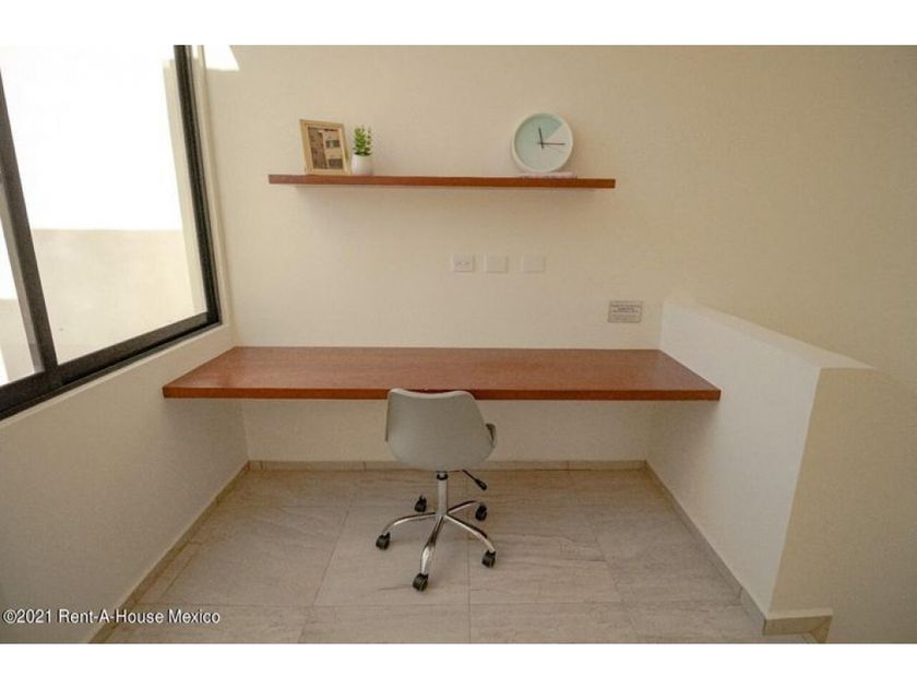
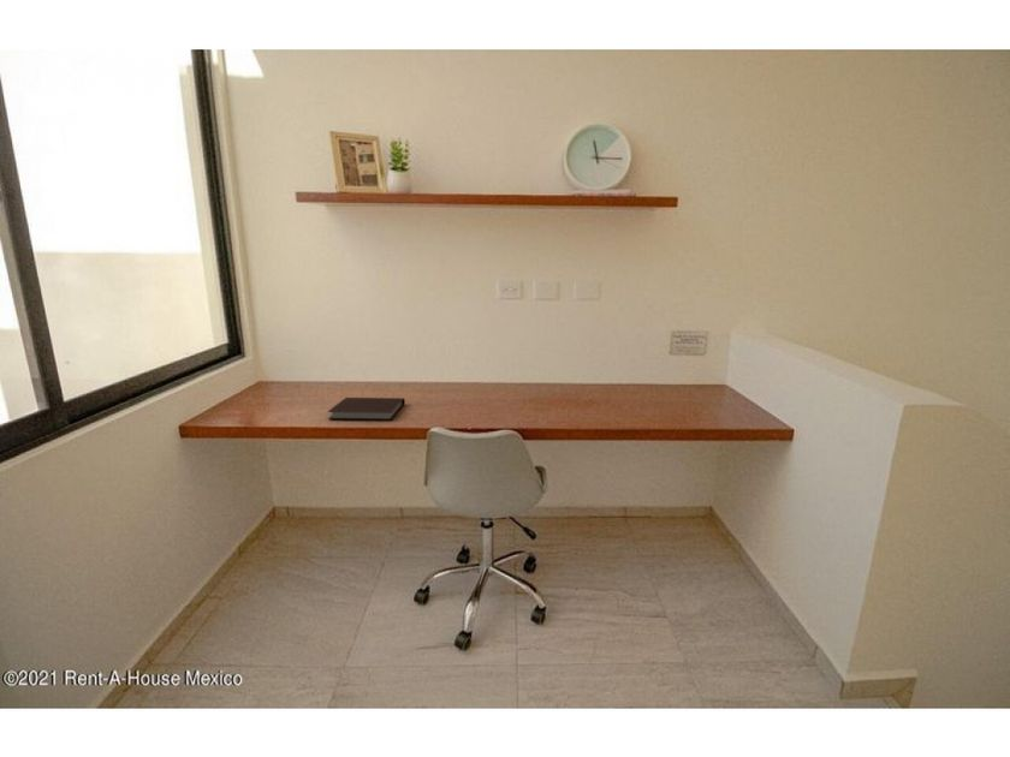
+ notebook (368, 407)
